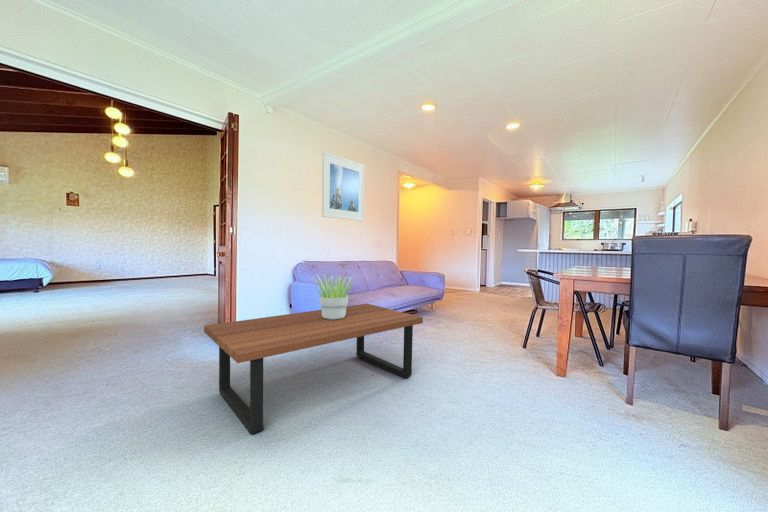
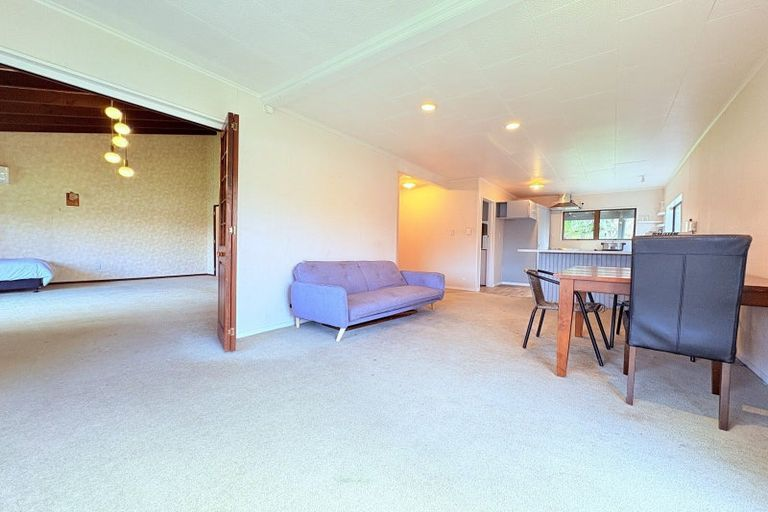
- coffee table (318, 345)
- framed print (344, 189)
- potted plant (333, 296)
